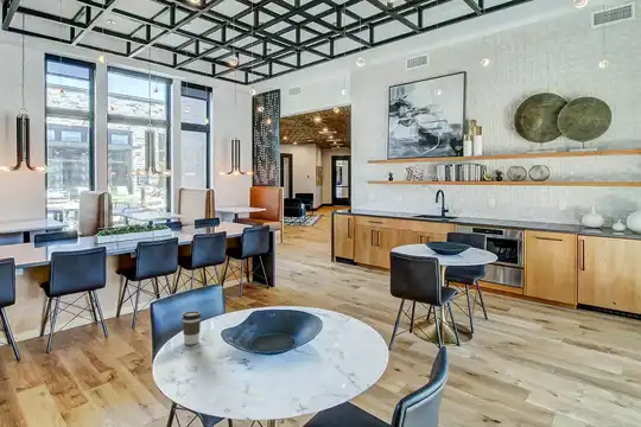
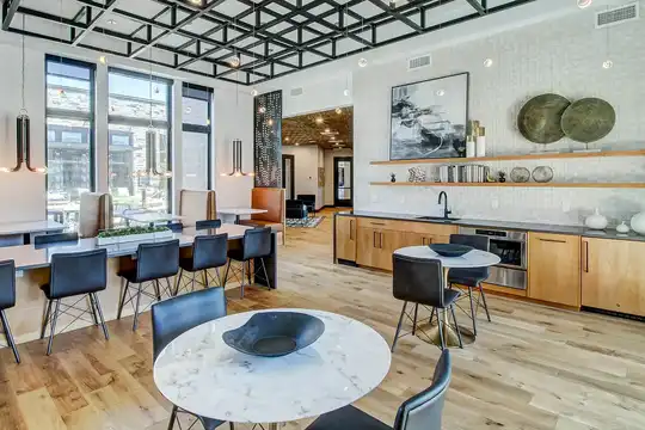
- coffee cup (191, 327)
